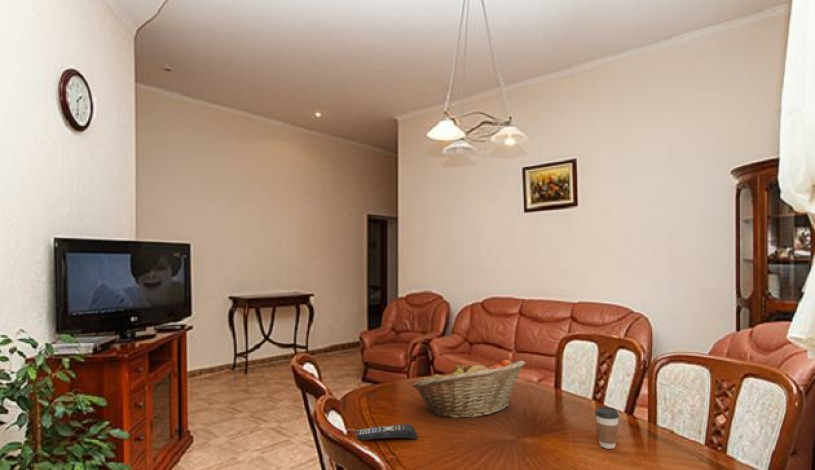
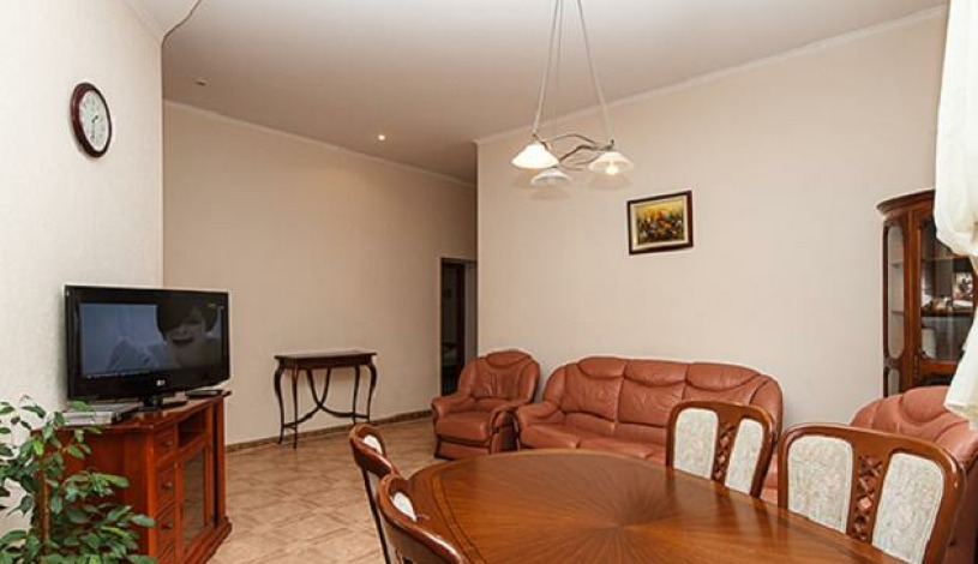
- fruit basket (470, 383)
- coffee cup (607, 428)
- remote control (385, 432)
